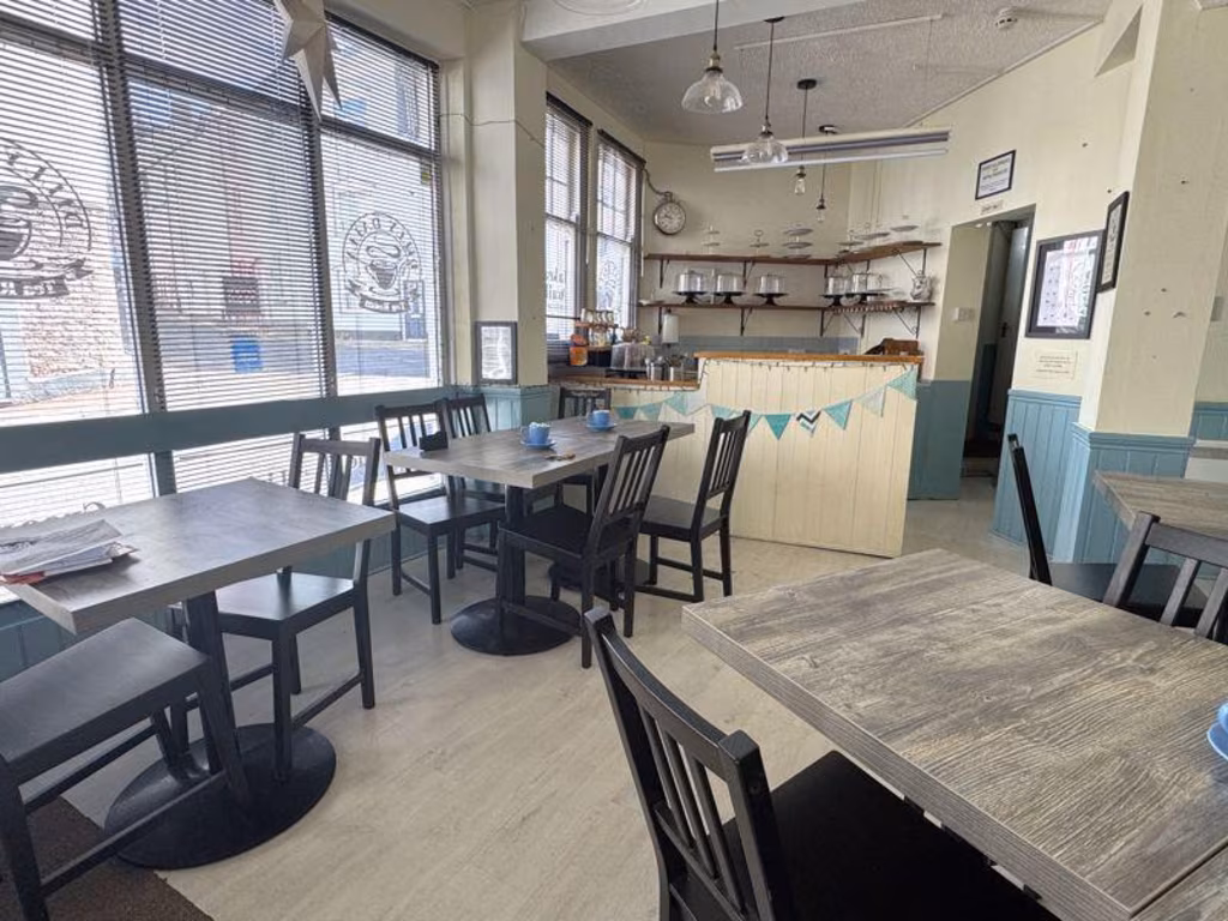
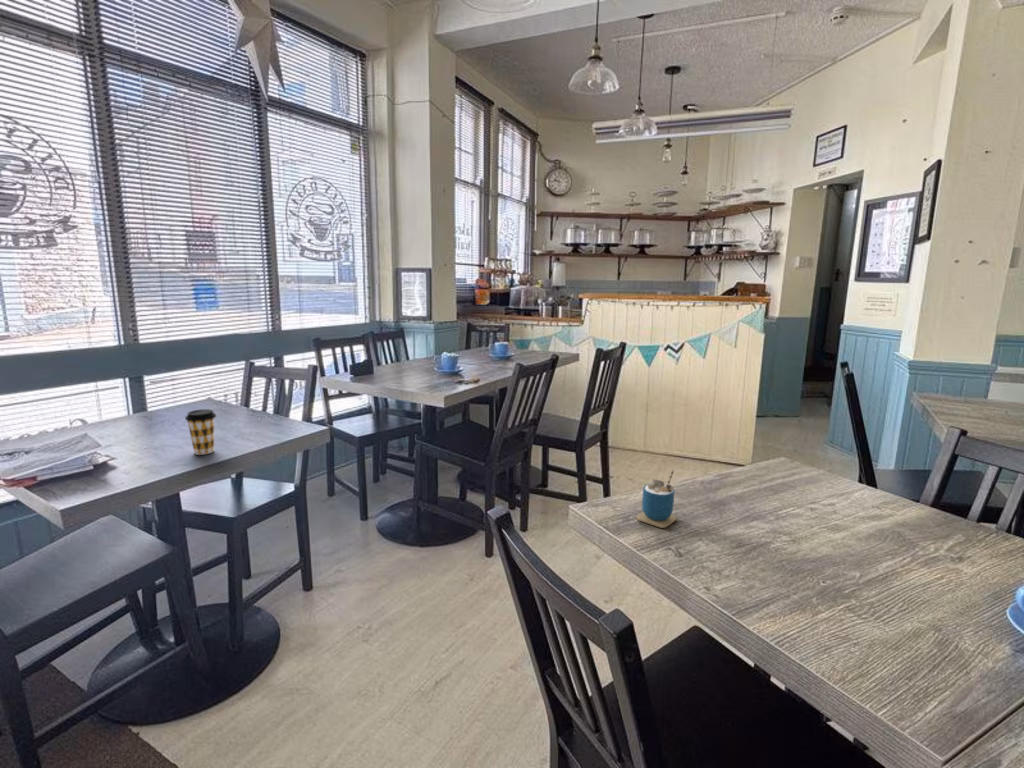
+ coffee cup (202, 432)
+ cup (658, 493)
